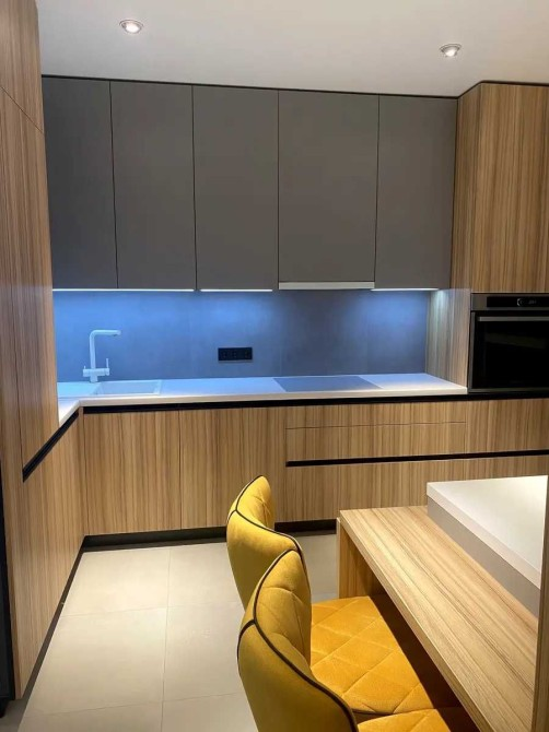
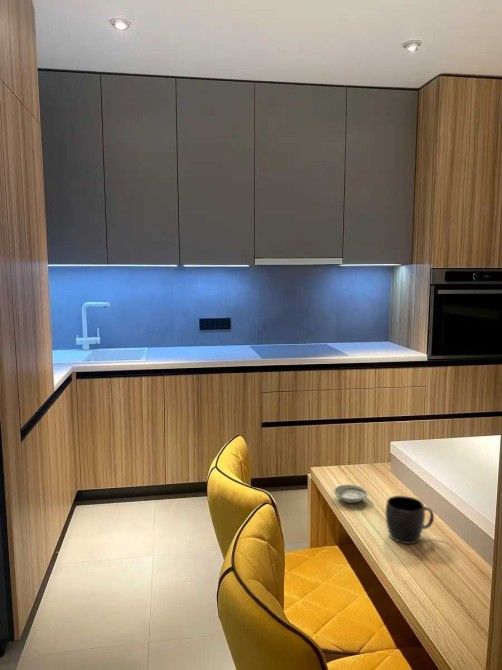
+ mug (410, 520)
+ saucer (350, 495)
